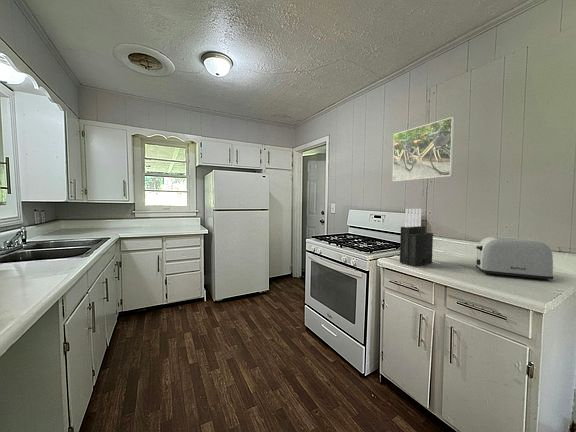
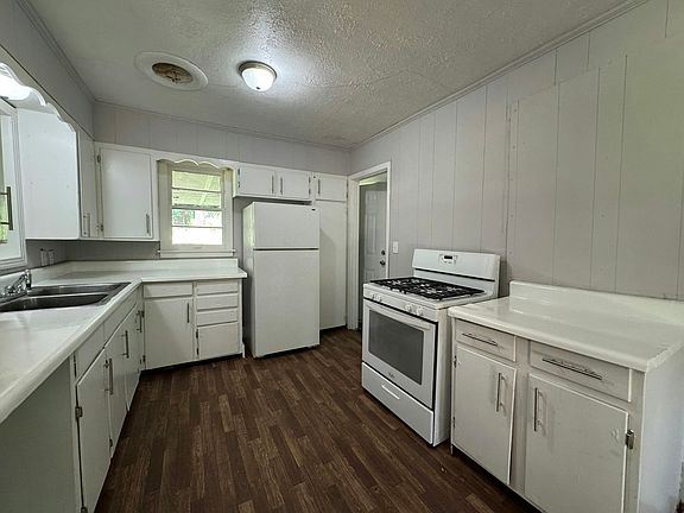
- toaster (510, 256)
- knife block (418, 236)
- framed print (420, 153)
